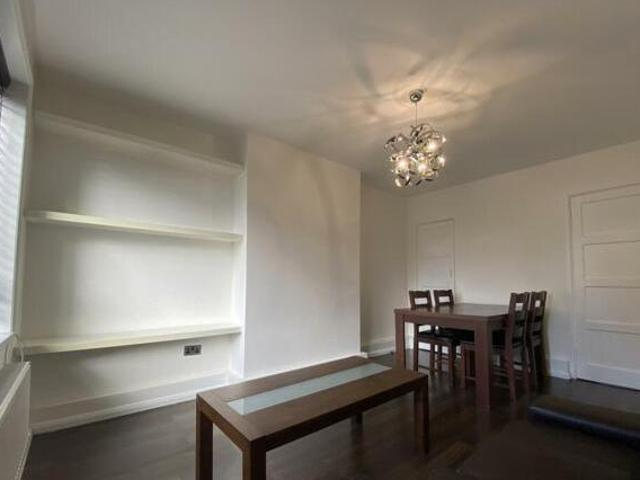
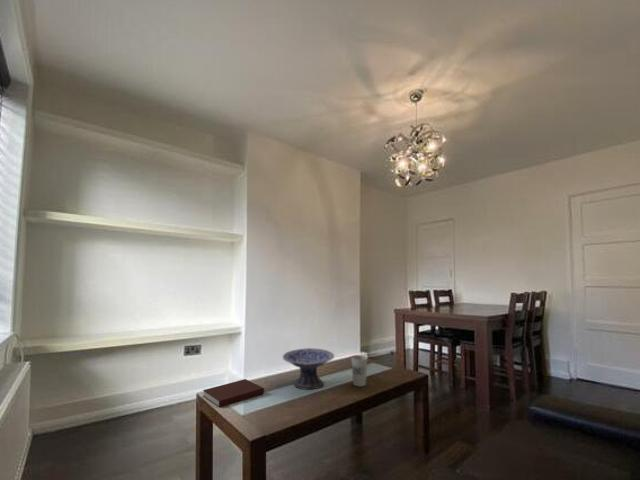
+ decorative bowl (308, 369)
+ cup (359, 370)
+ notebook (233, 392)
